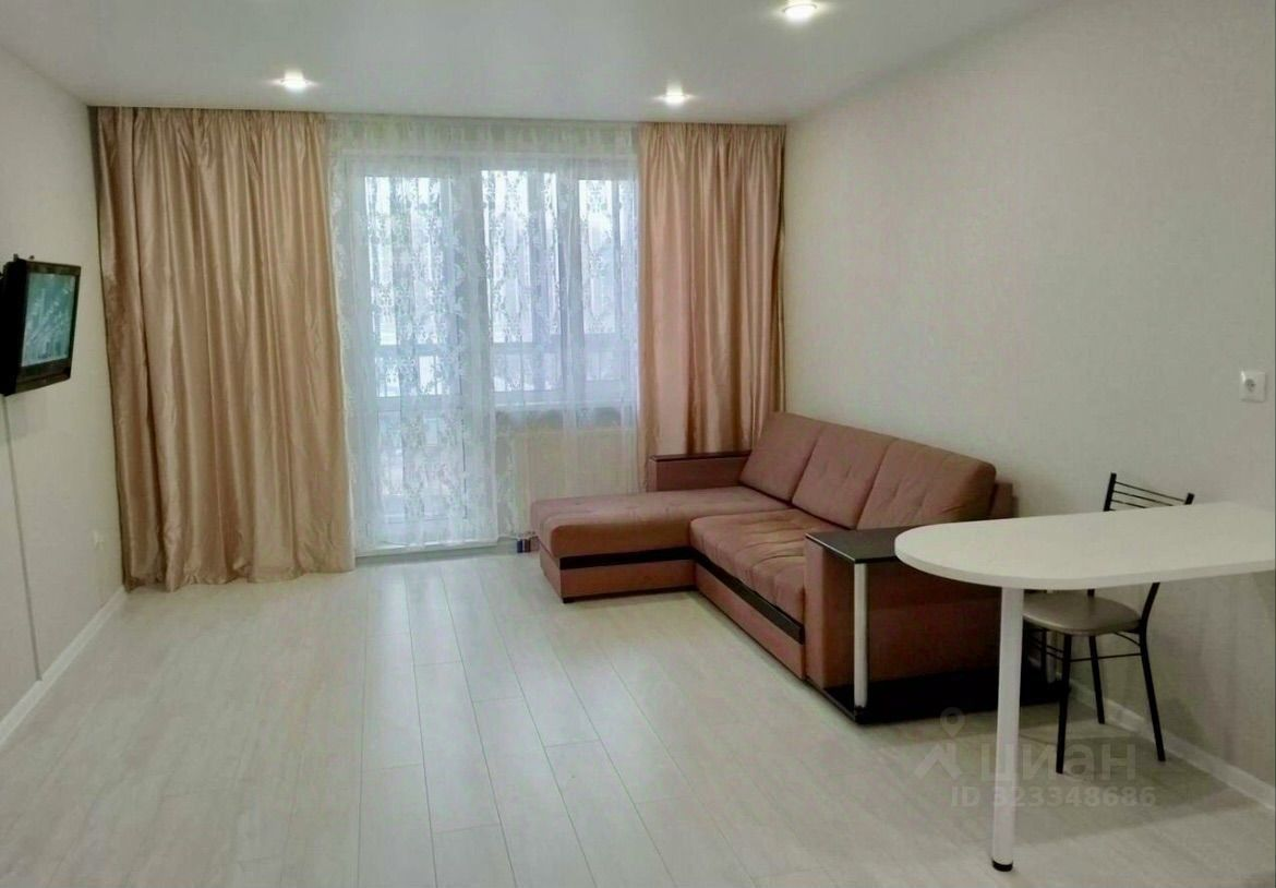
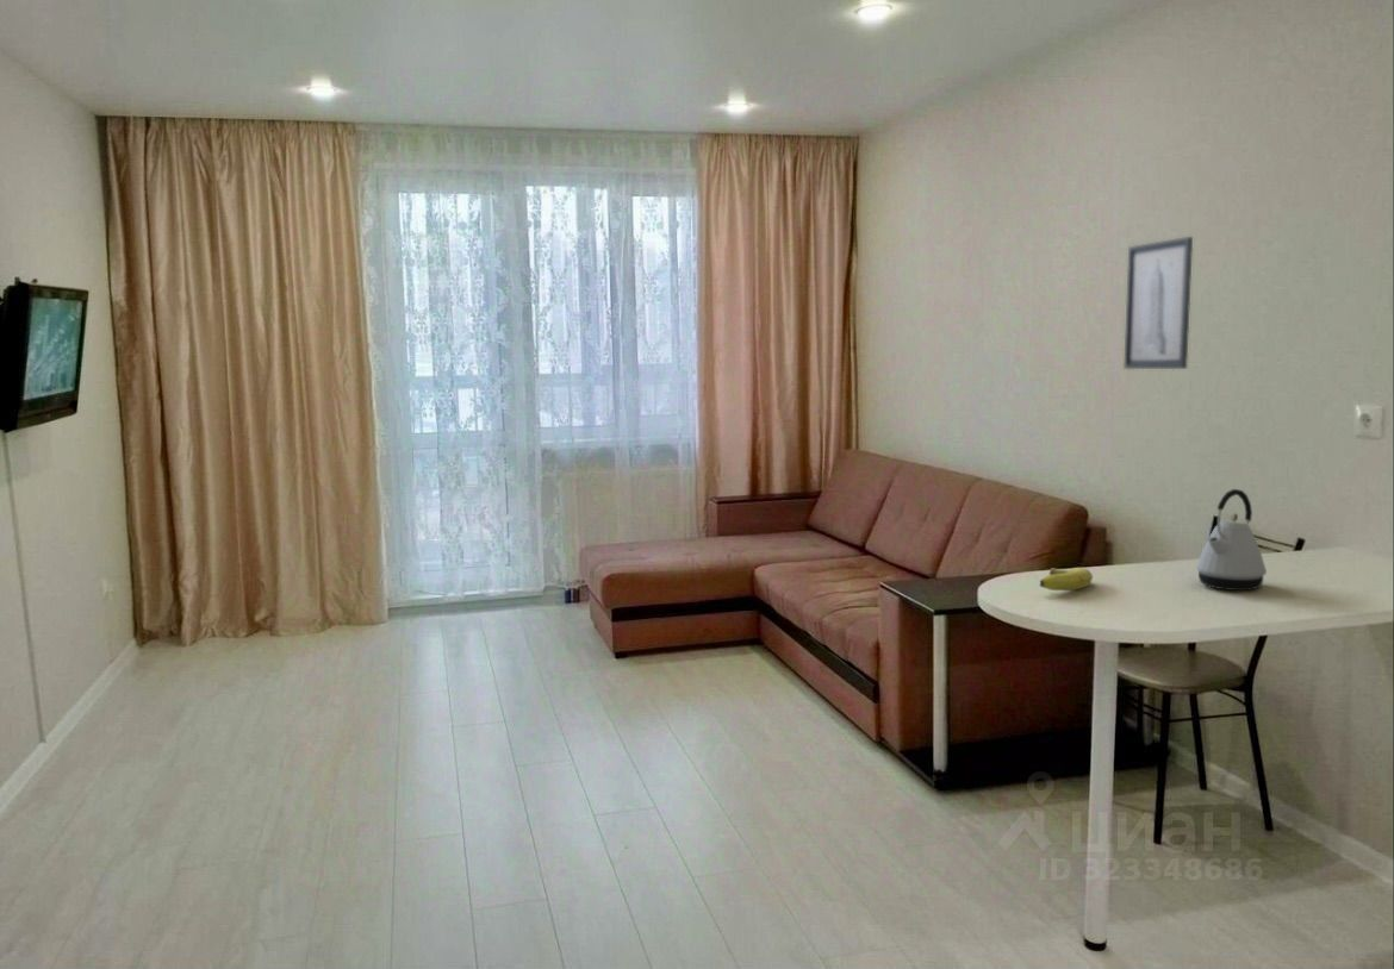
+ kettle (1231, 537)
+ wall art (1156, 305)
+ fruit (1058, 576)
